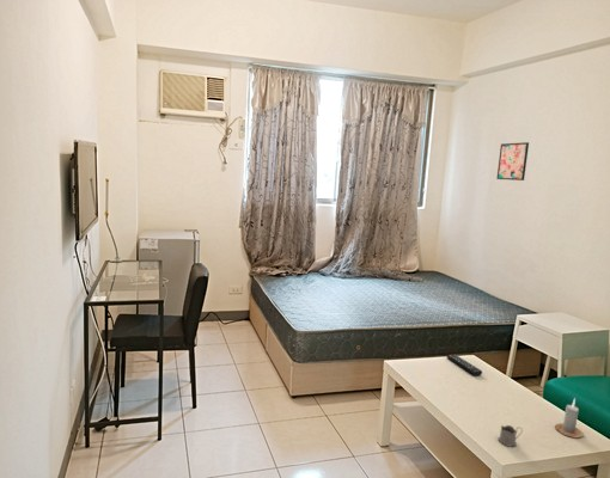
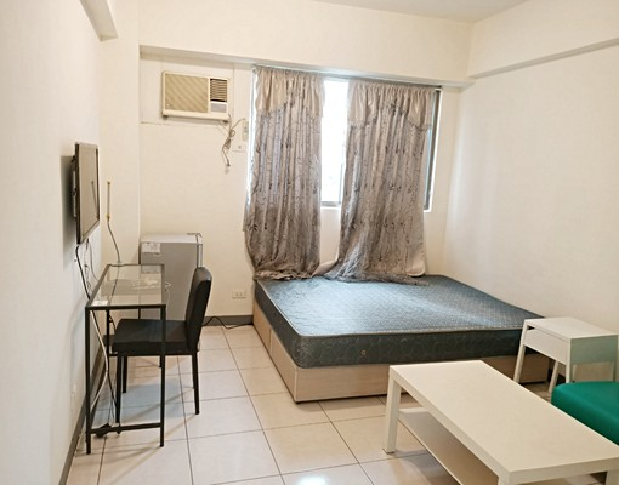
- wall art (512, 161)
- remote control (463, 363)
- tea glass holder (510, 431)
- candle (571, 413)
